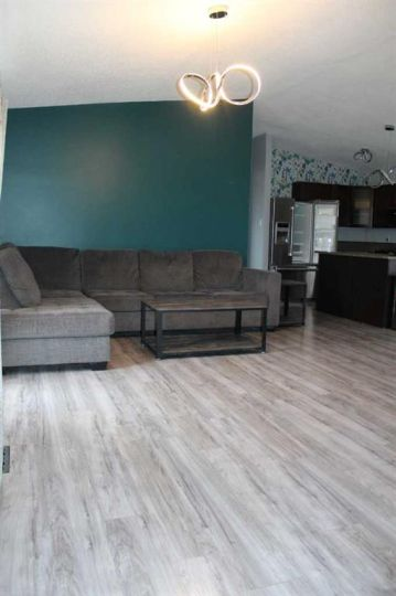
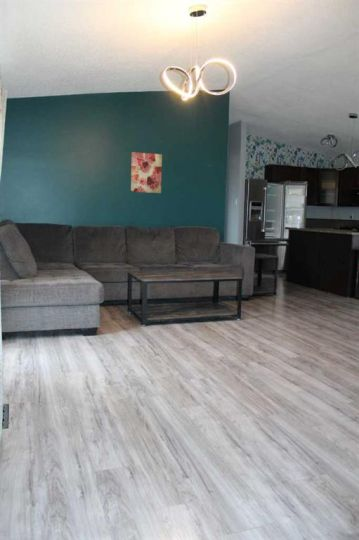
+ wall art (146, 172)
